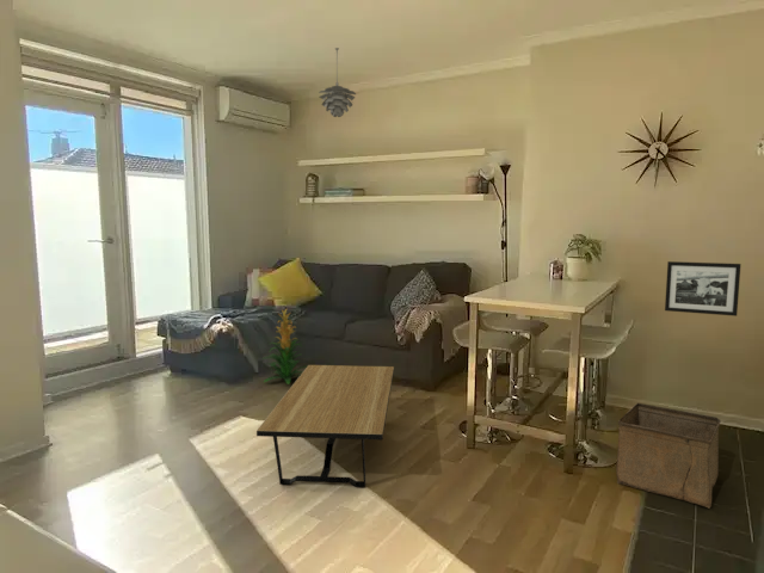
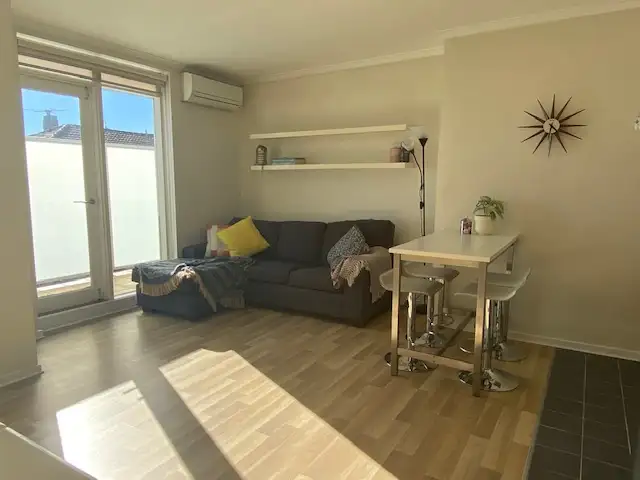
- indoor plant (285, 344)
- pendant light (337, 82)
- picture frame (701, 288)
- storage bin (670, 450)
- coffee table (338, 420)
